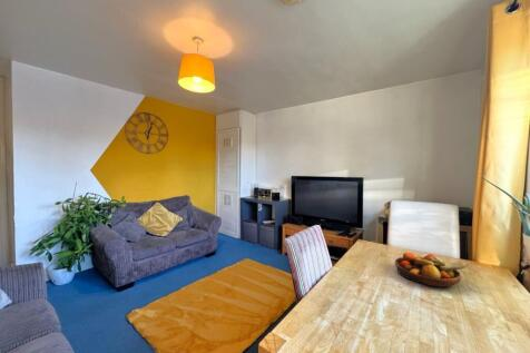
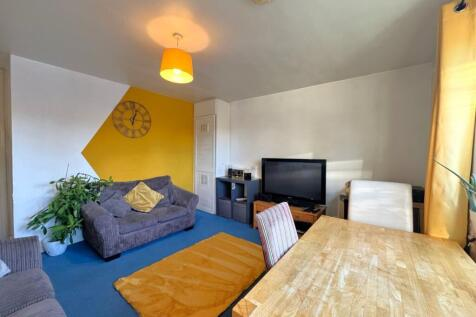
- fruit bowl (425, 264)
